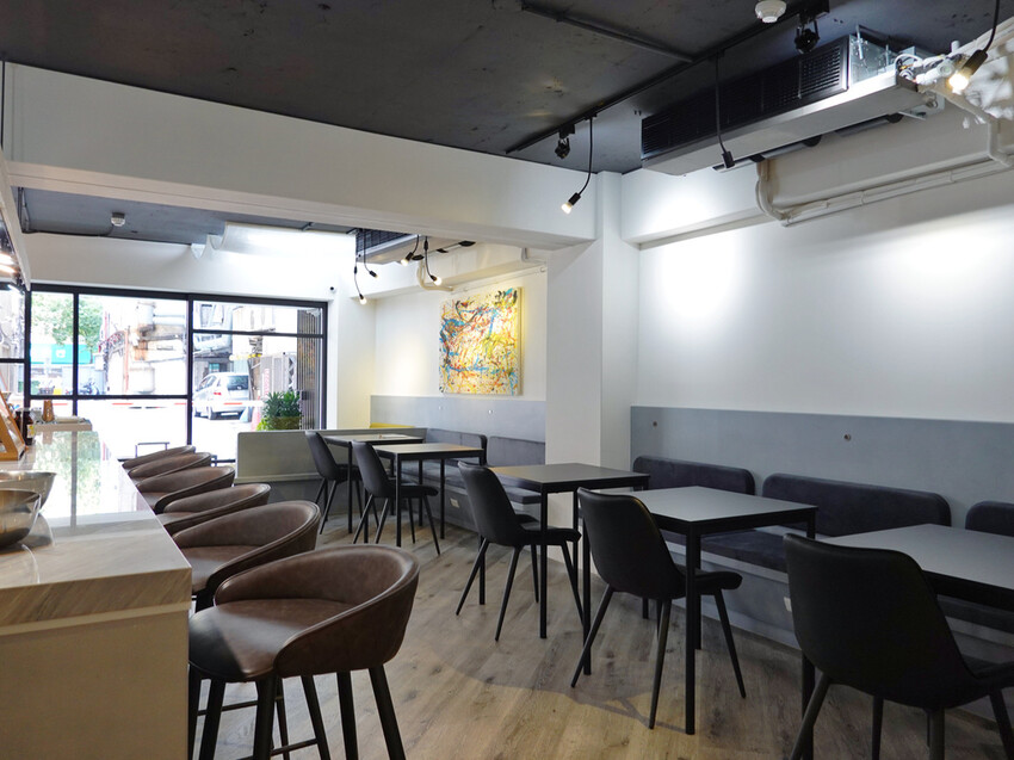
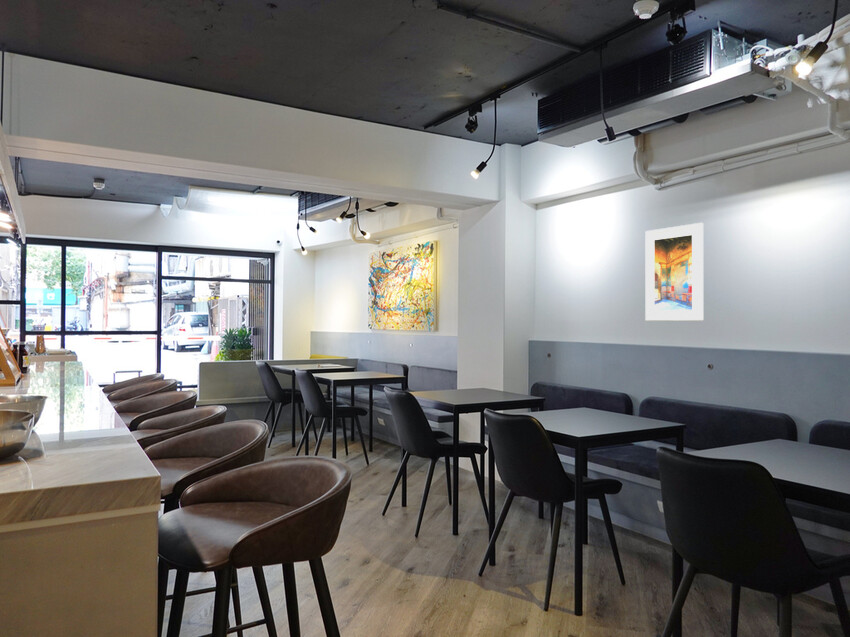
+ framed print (673, 273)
